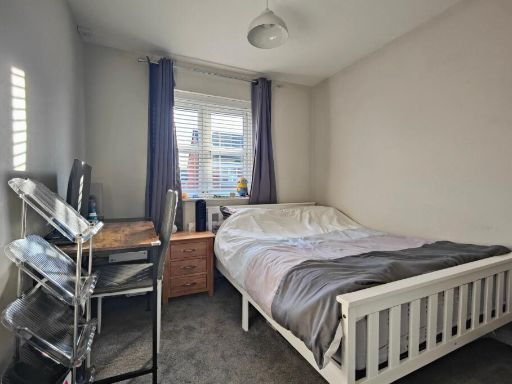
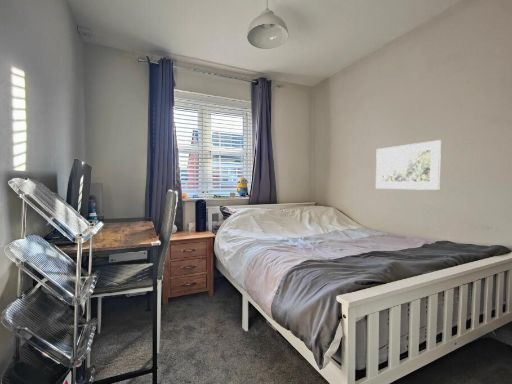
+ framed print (404, 167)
